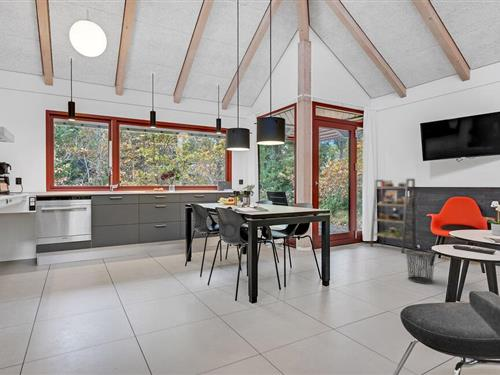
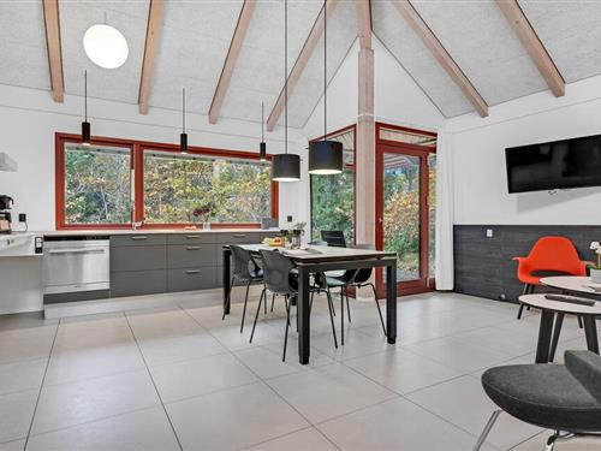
- shelving unit (391, 215)
- waste bin (419, 266)
